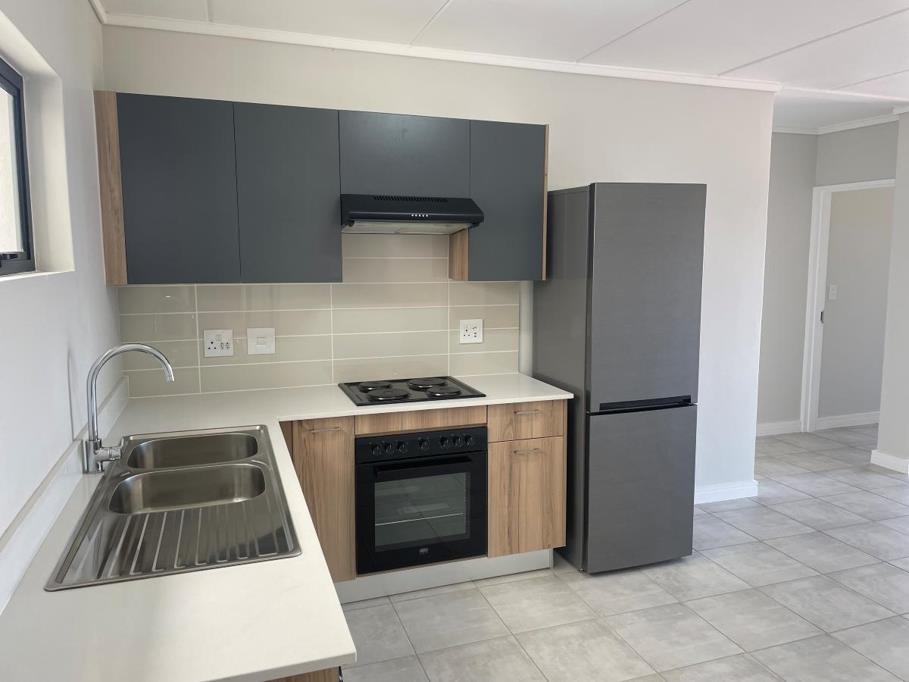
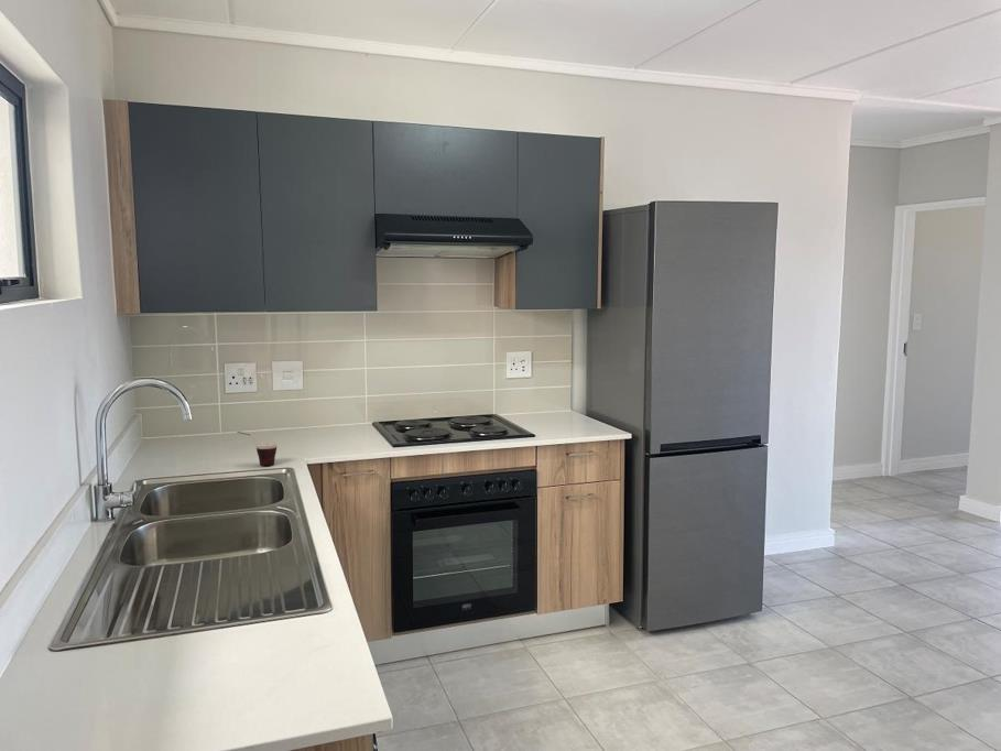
+ cup (257, 447)
